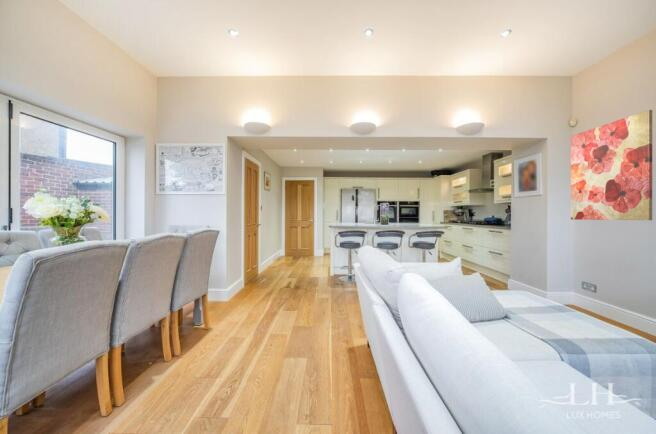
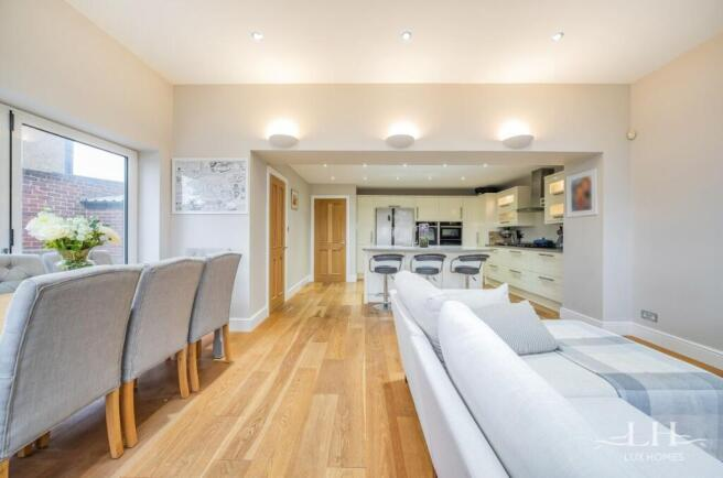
- wall art (605, 172)
